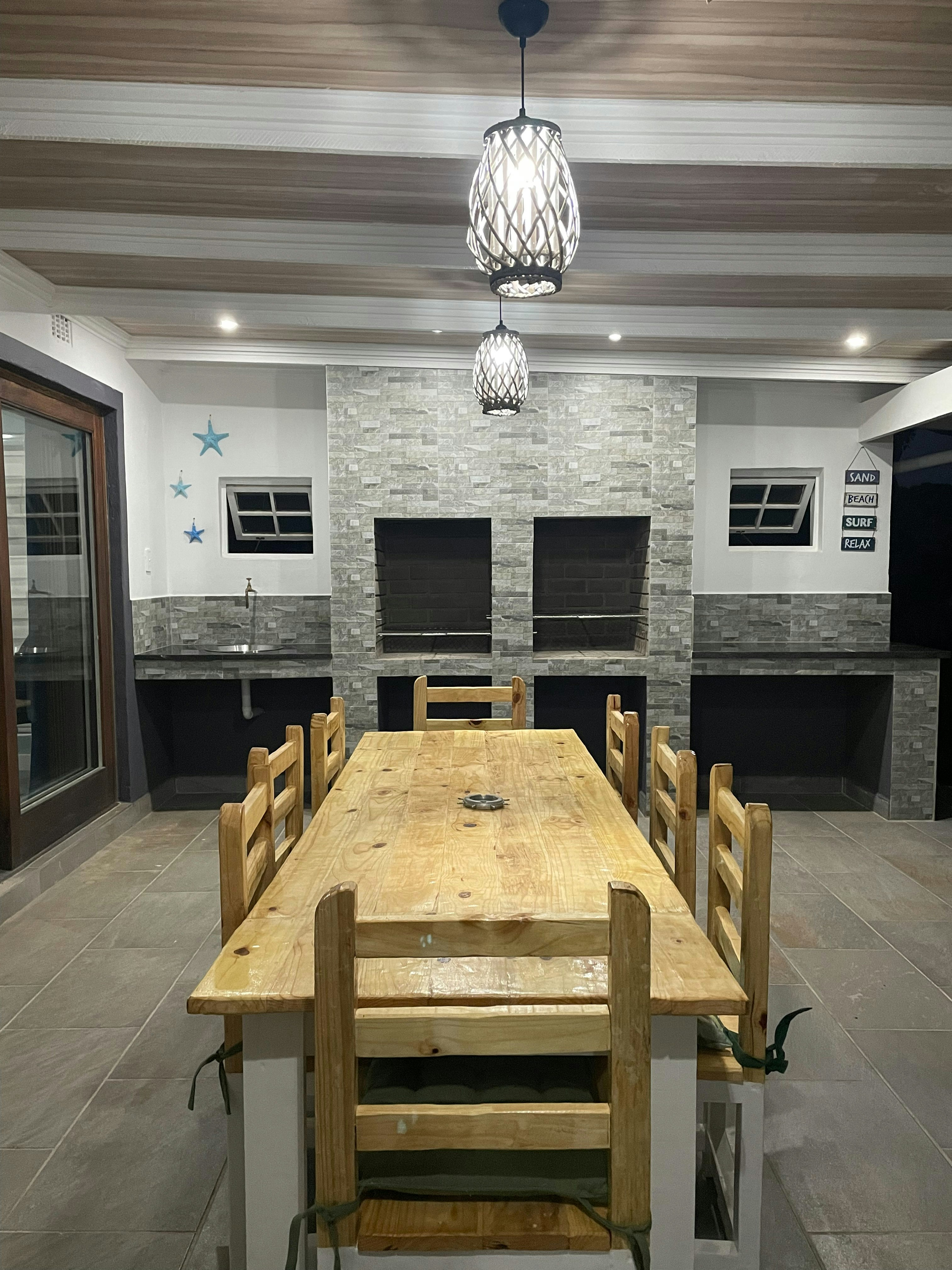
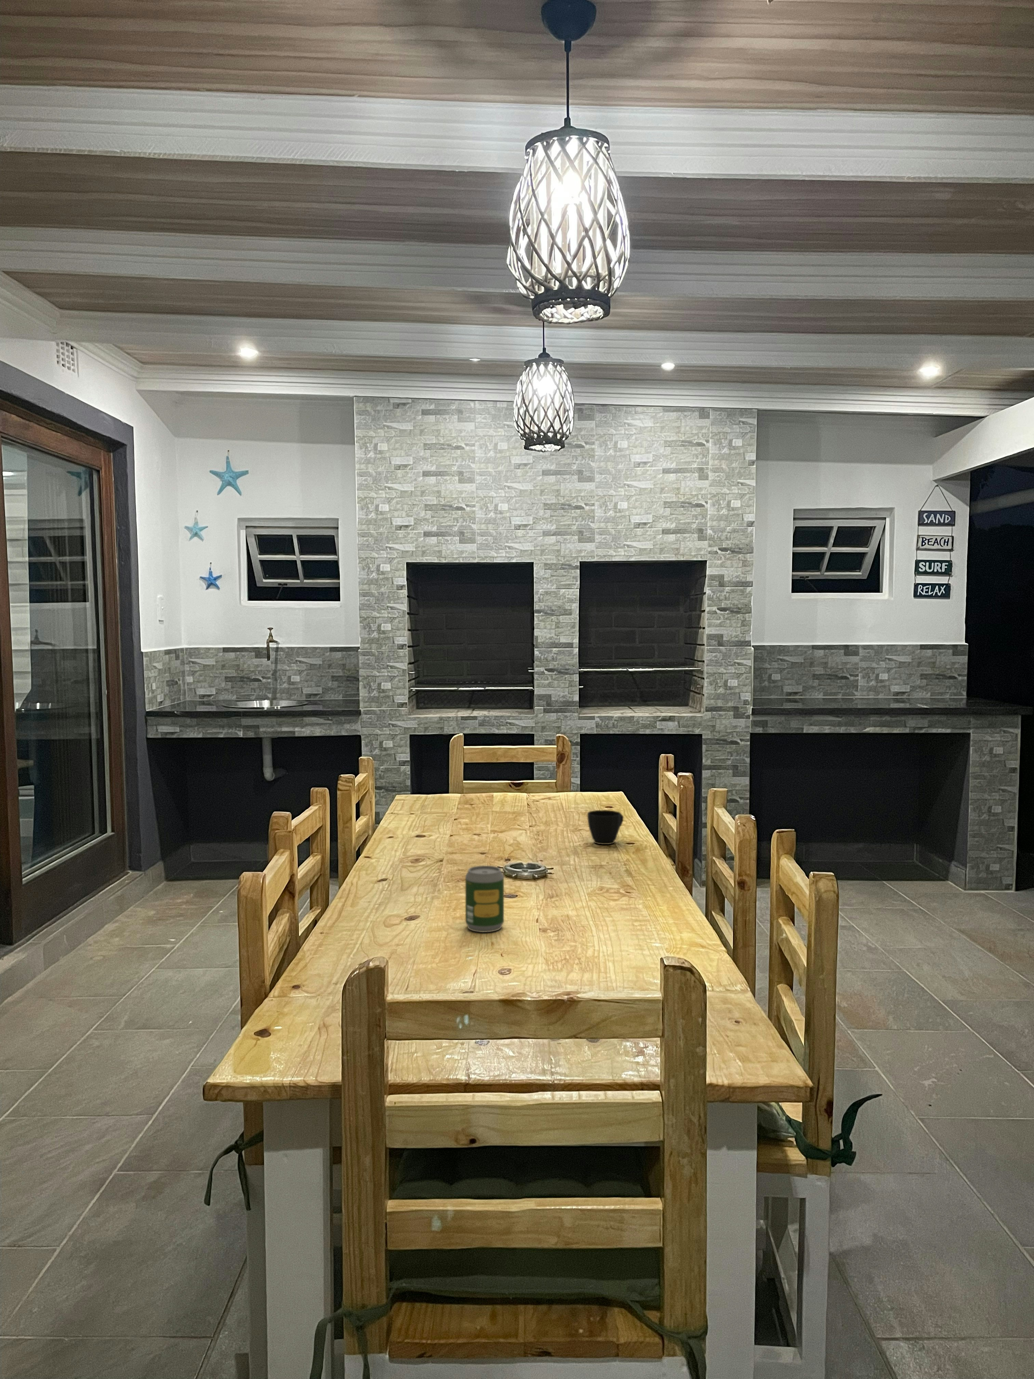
+ cup (606, 827)
+ soda can (484, 898)
